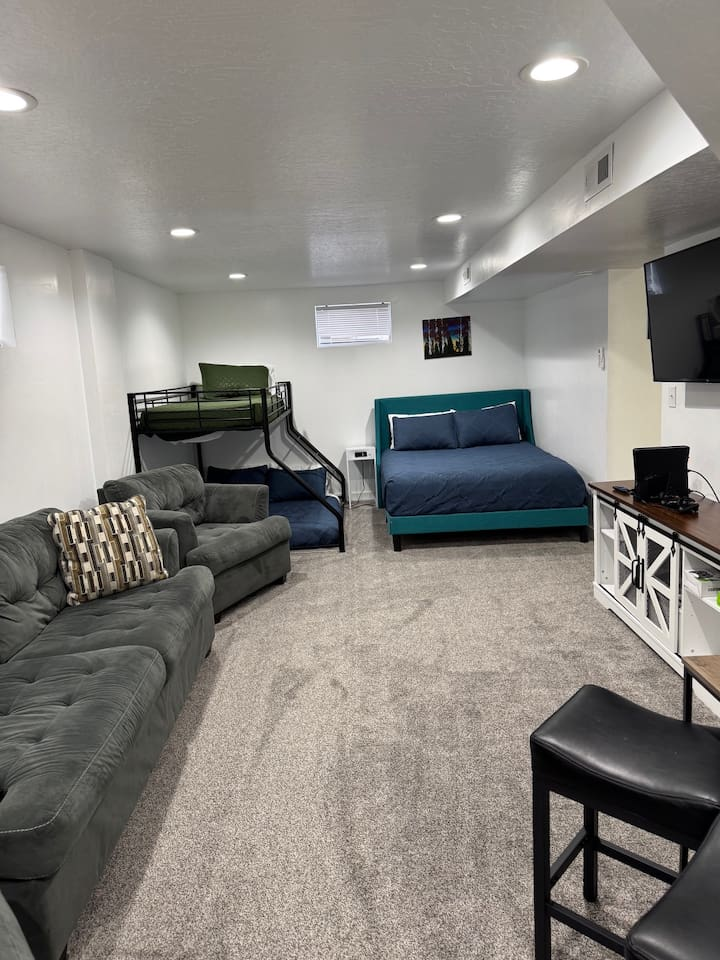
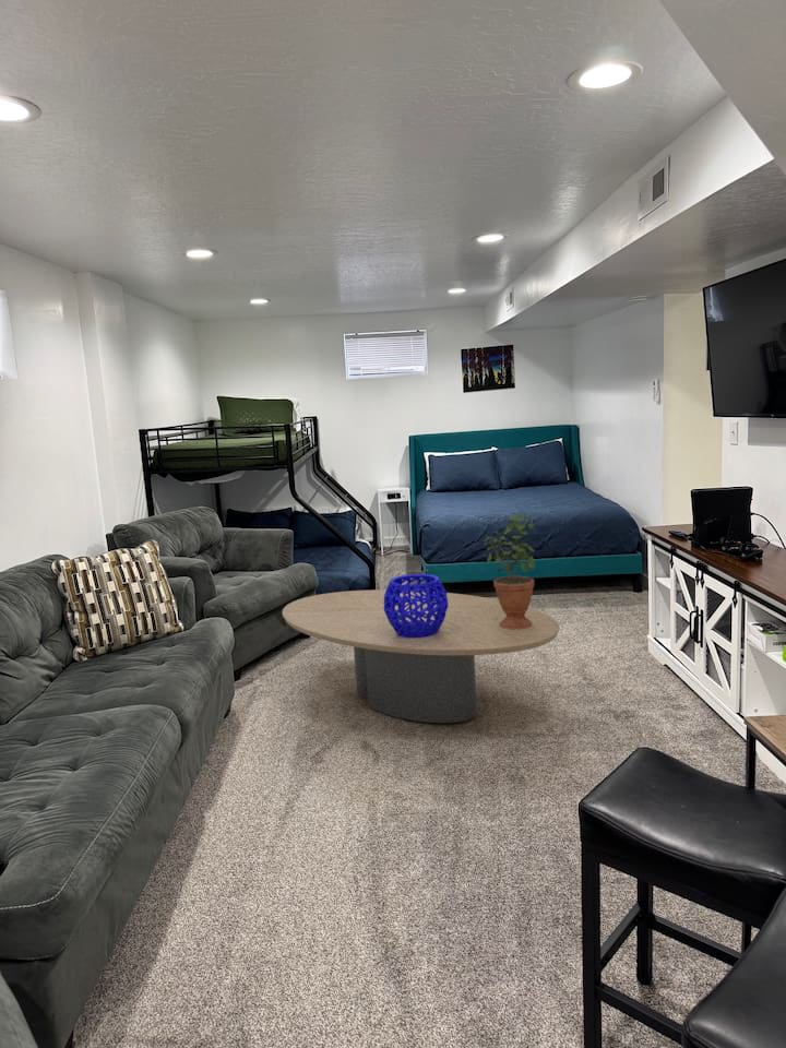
+ decorative bowl (415, 605)
+ potted plant (511, 567)
+ coffee table (410, 658)
